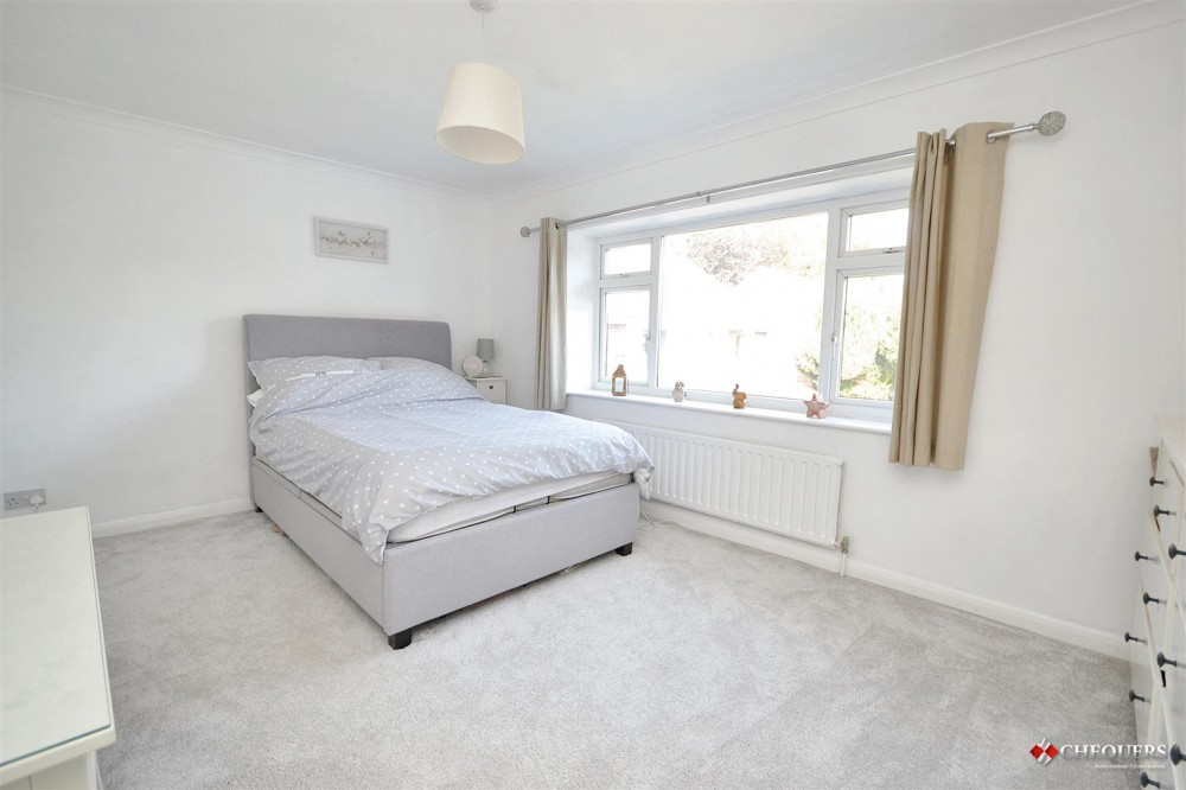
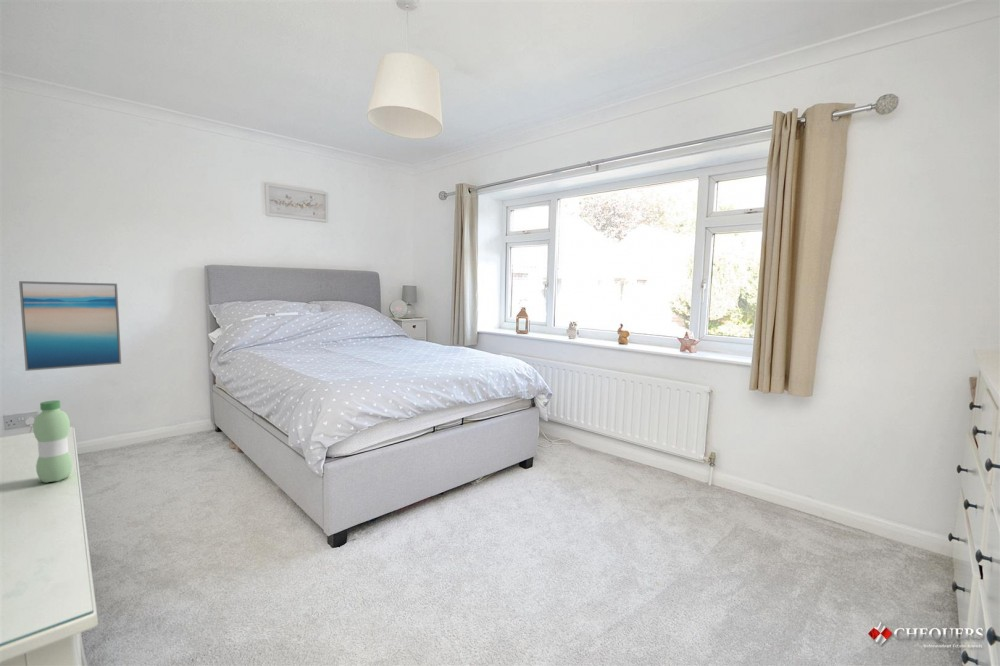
+ water bottle (52, 440)
+ wall art (73, 324)
